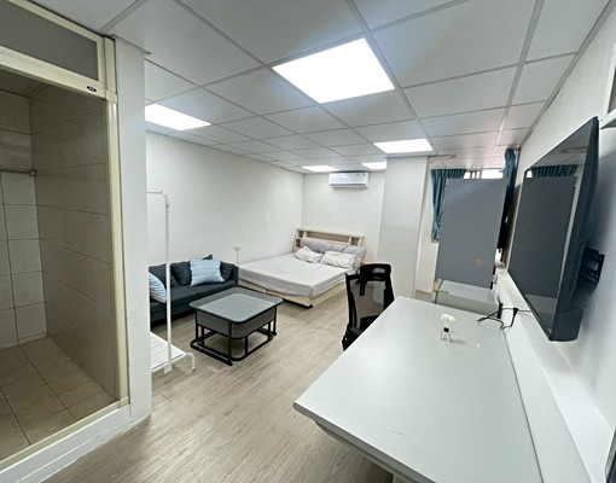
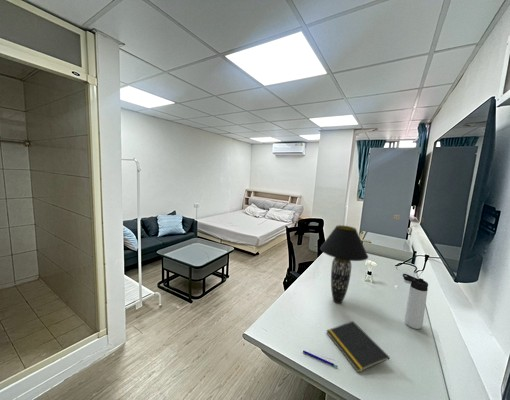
+ pen (319, 358)
+ table lamp (341, 265)
+ notepad (355, 343)
+ thermos bottle (412, 300)
